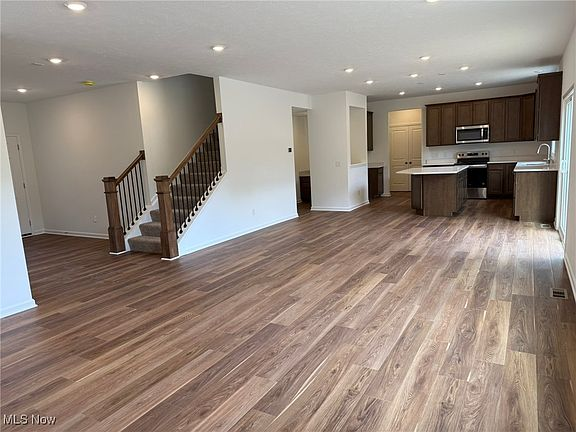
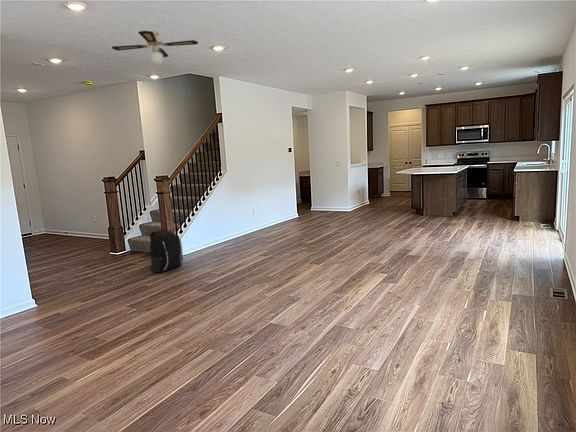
+ ceiling fan (155, 49)
+ backpack (163, 249)
